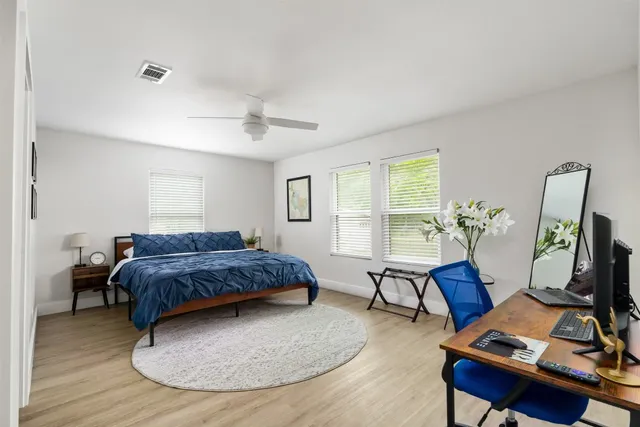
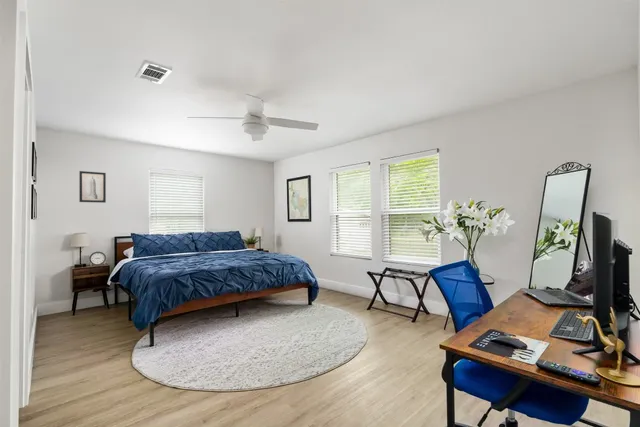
+ wall art (92, 187)
